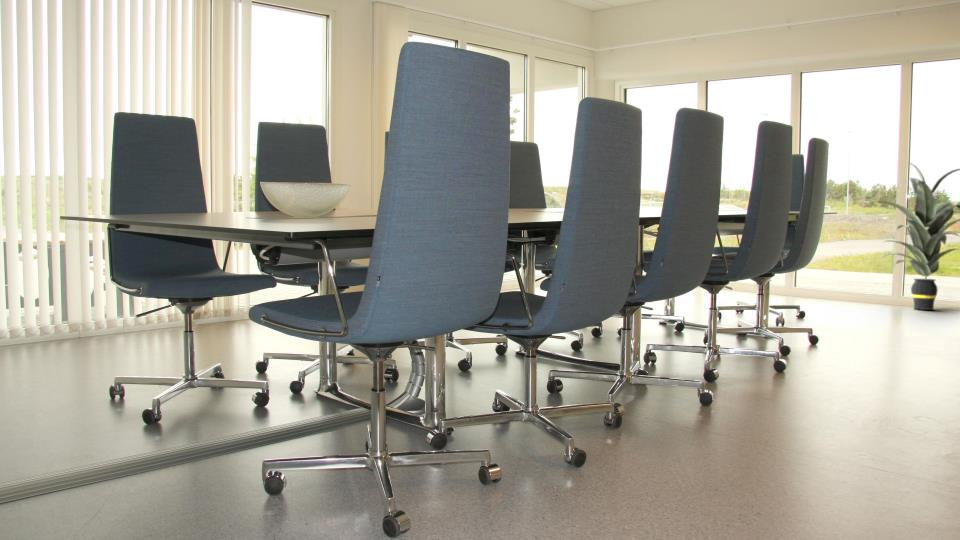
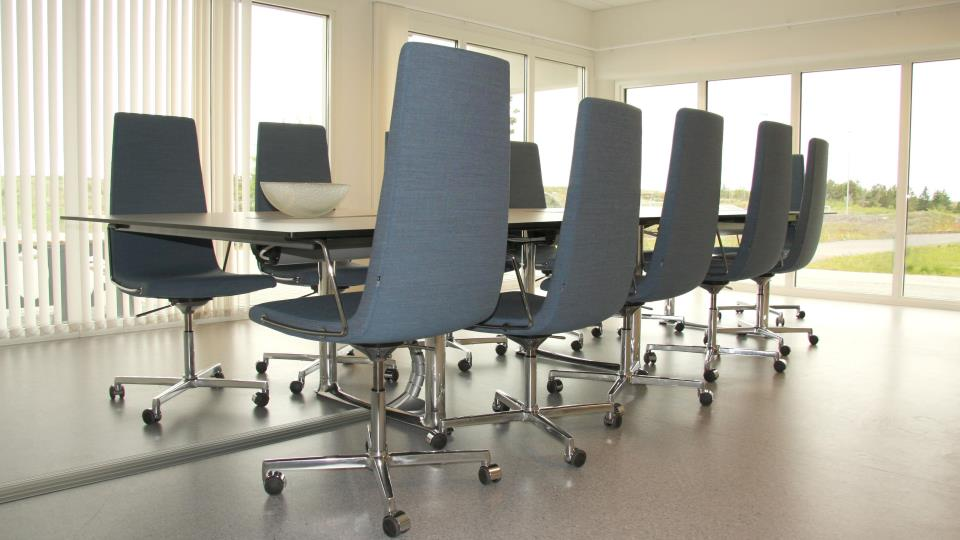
- indoor plant (921, 235)
